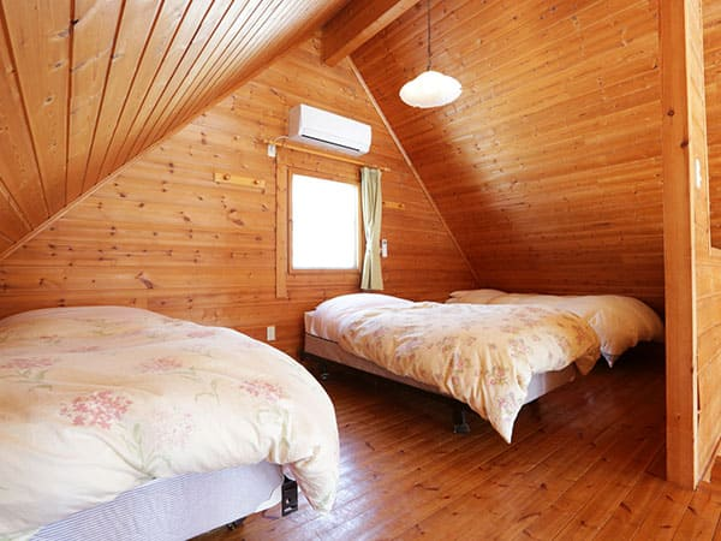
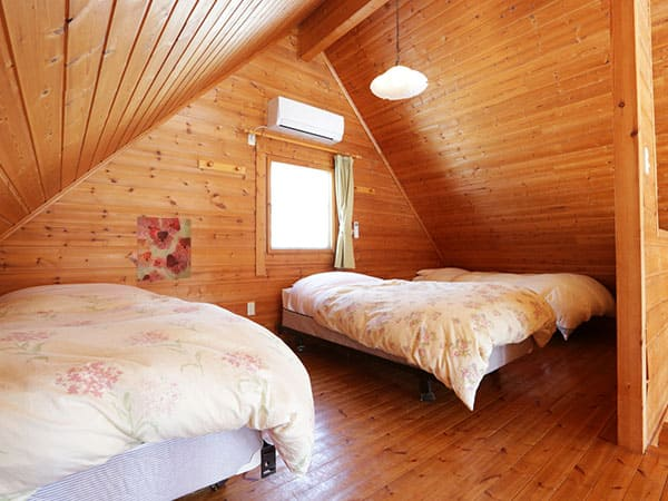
+ wall art (165, 248)
